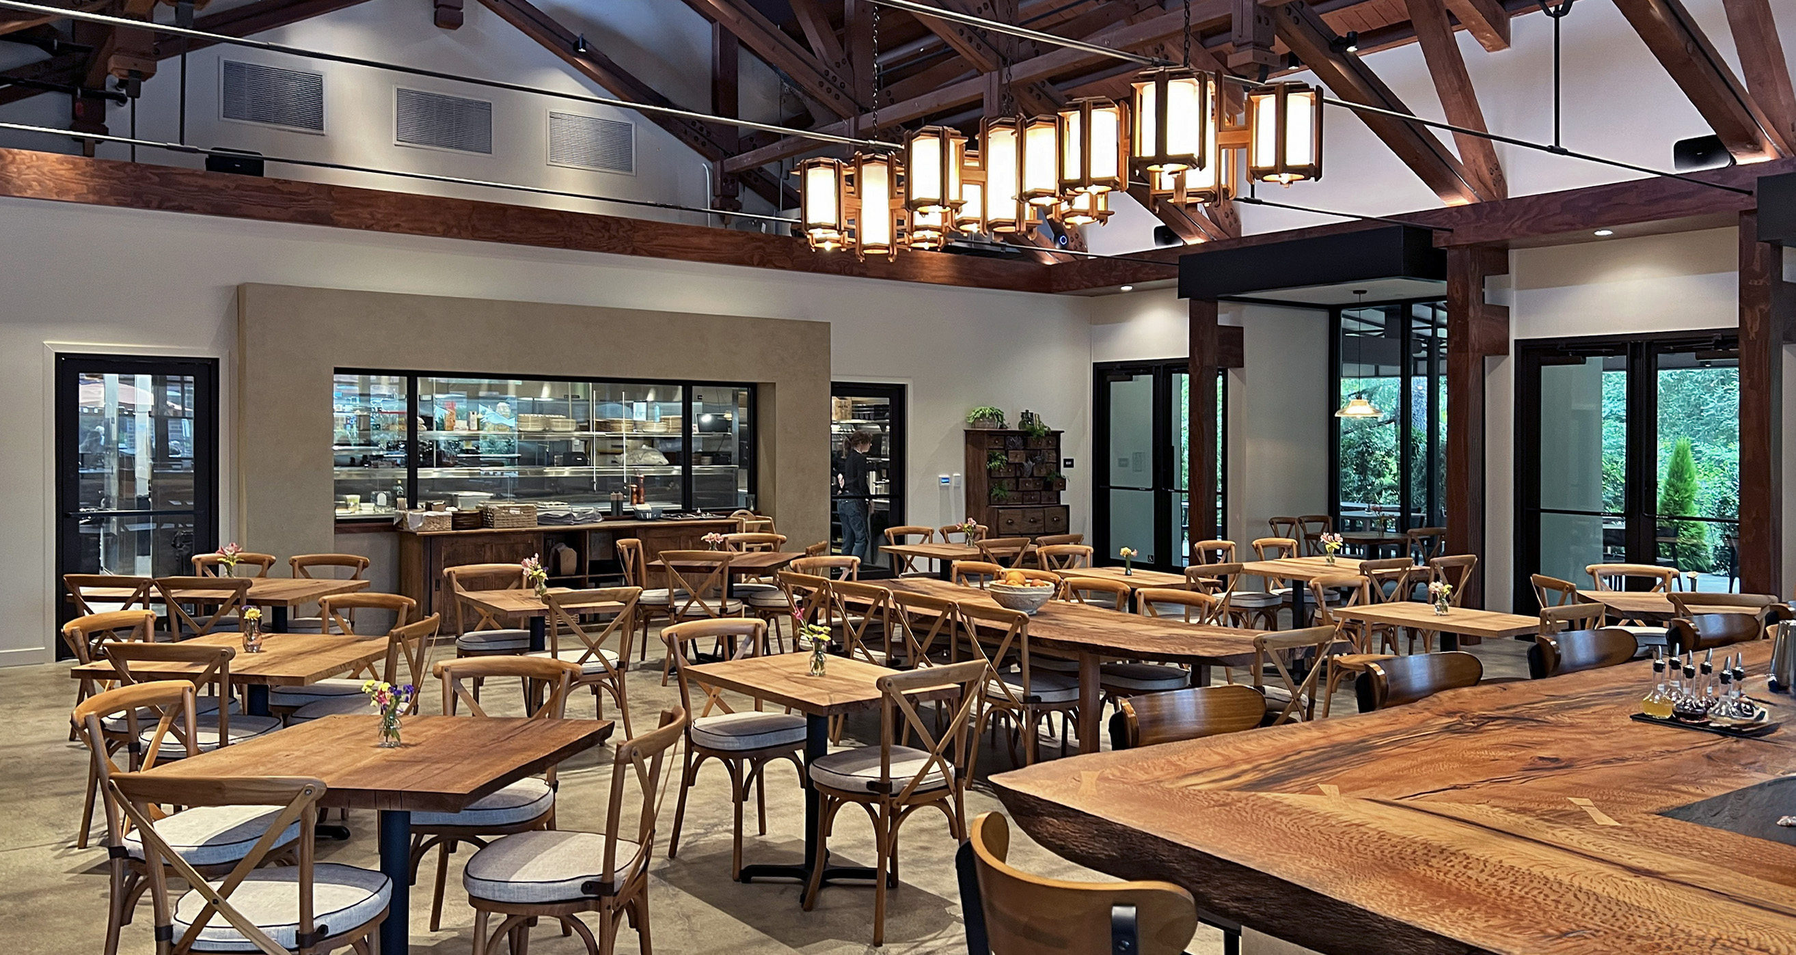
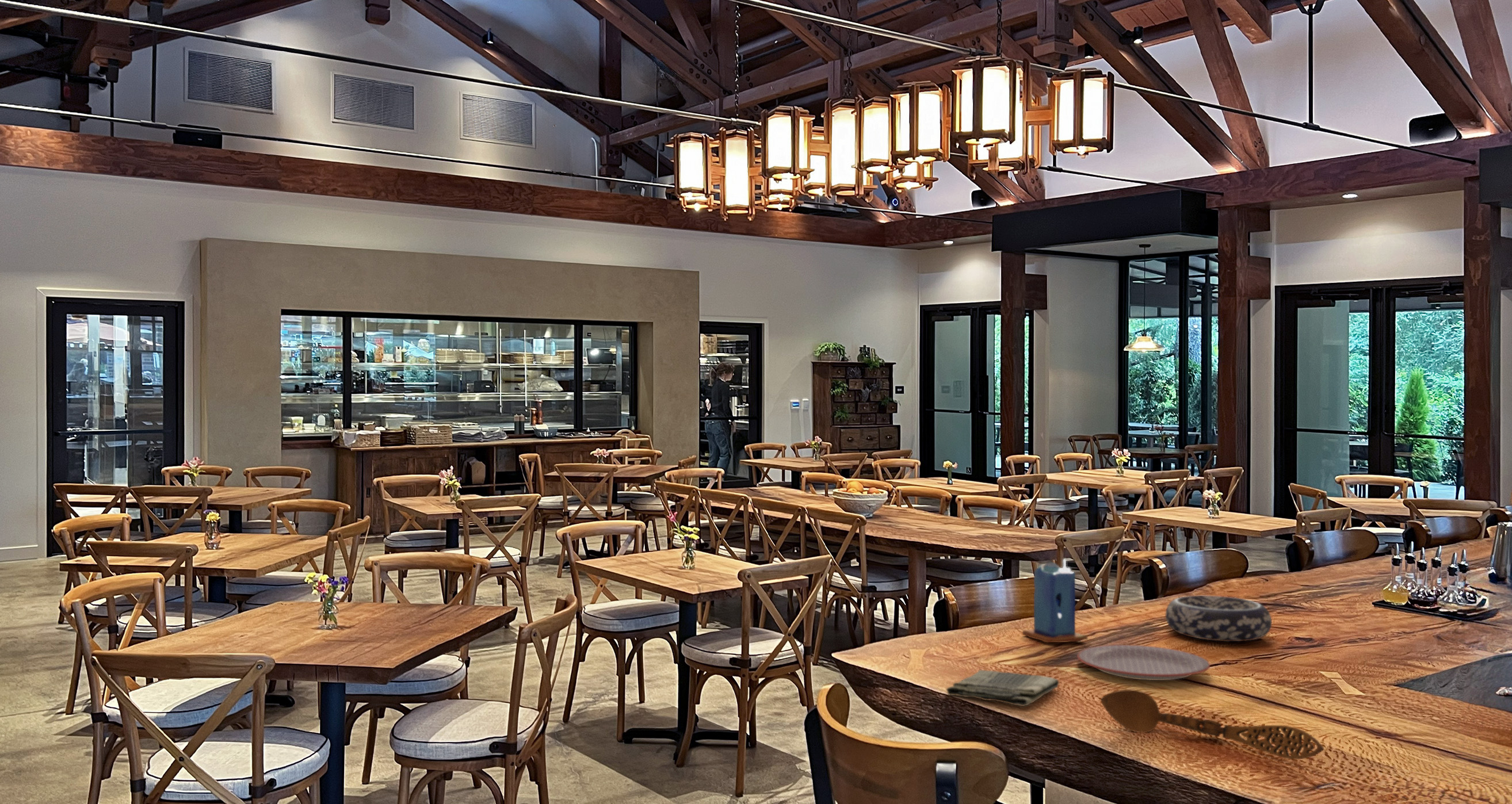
+ plate (1142, 664)
+ candle (1055, 598)
+ wooden spoon (1204, 726)
+ decorative bowl (1217, 618)
+ dish towel (1003, 684)
